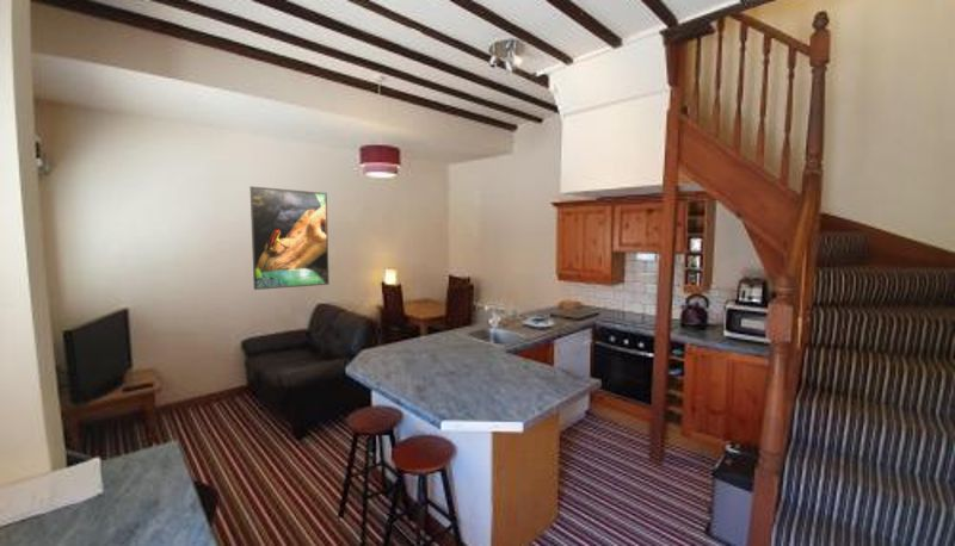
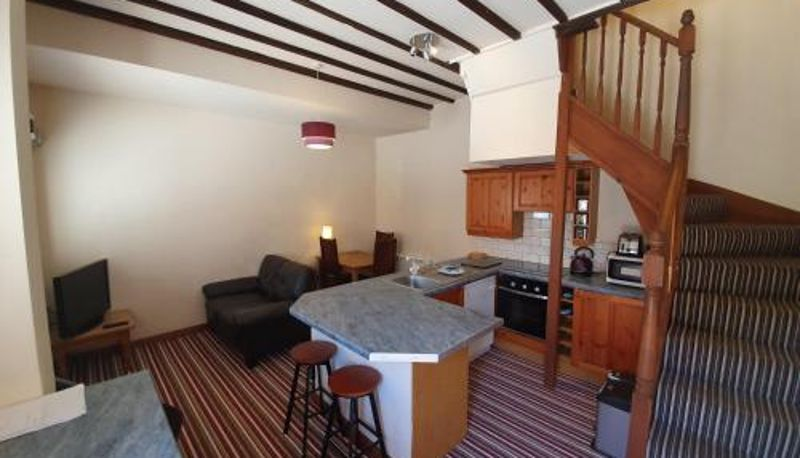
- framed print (291, 238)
